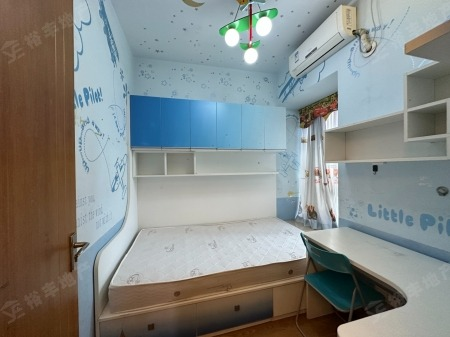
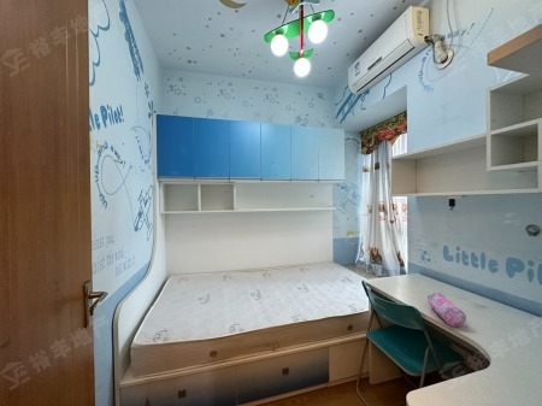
+ pencil case (444, 307)
